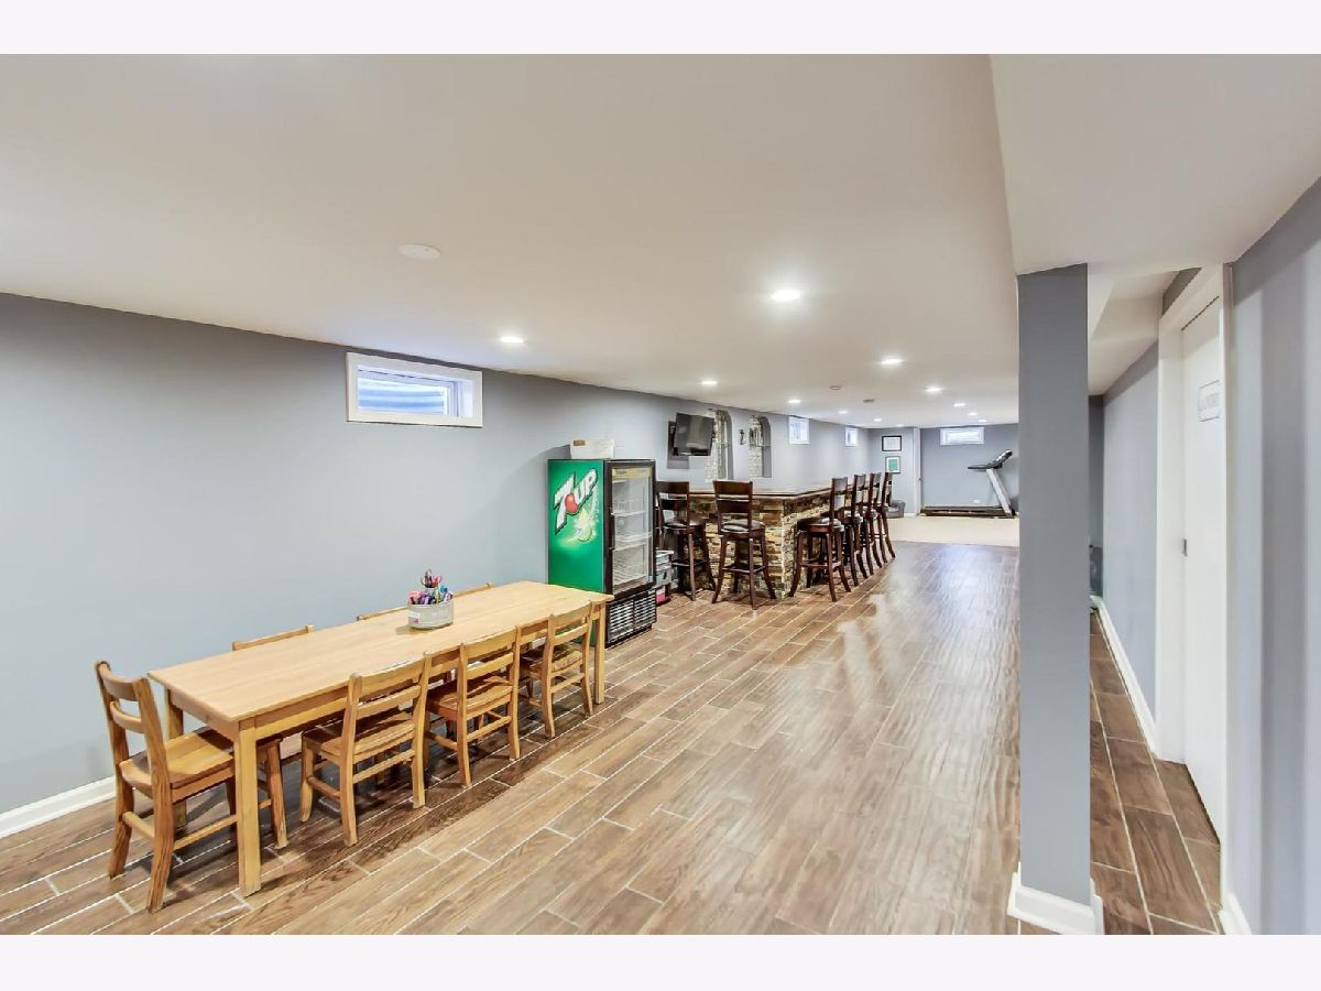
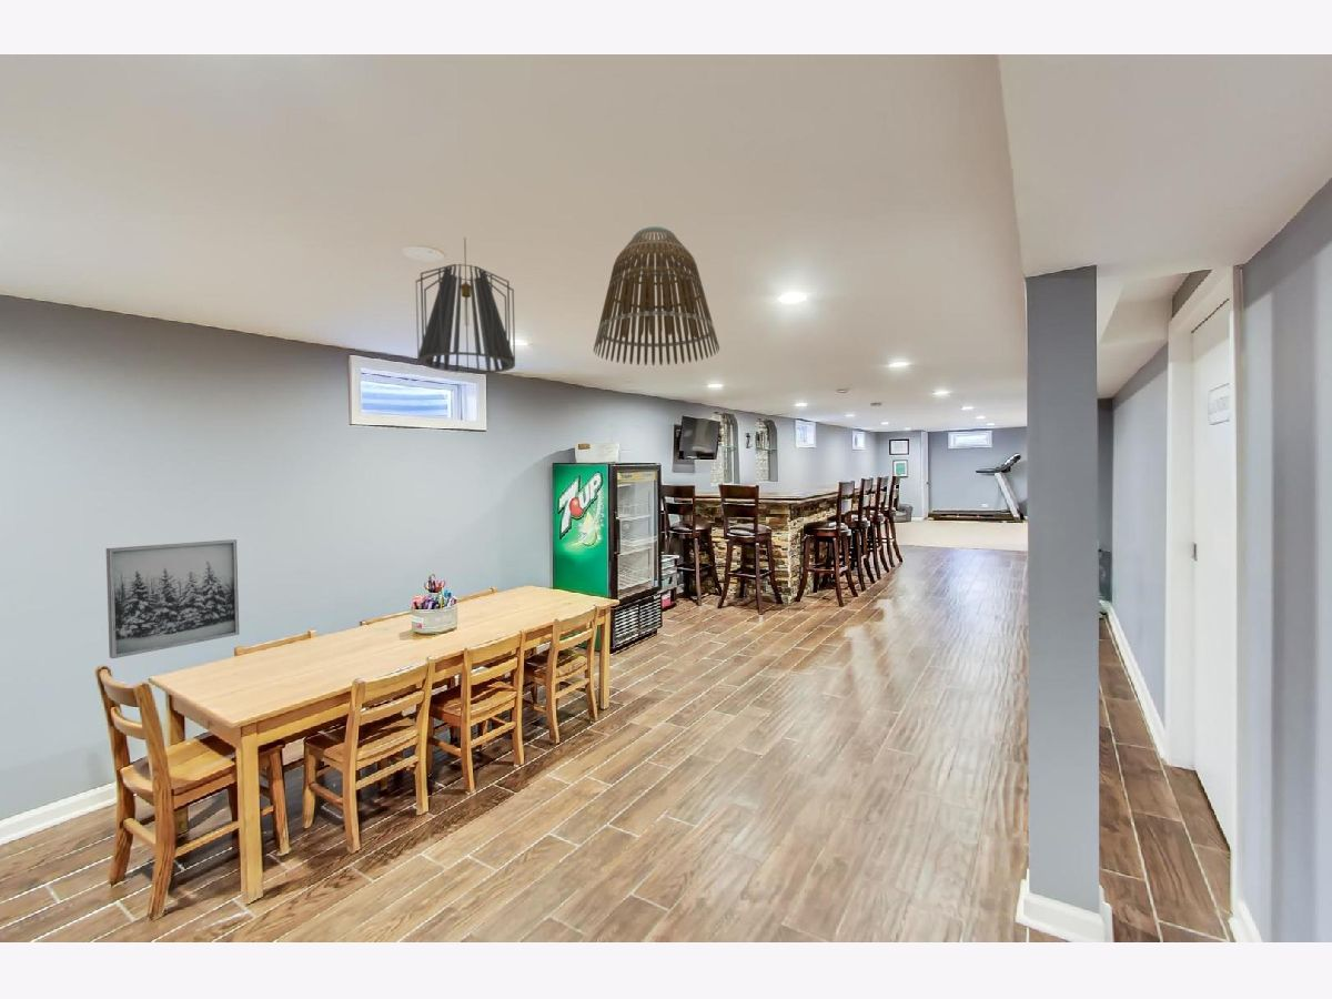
+ lamp shade (654, 292)
+ pendant light (466, 301)
+ wall art (176, 594)
